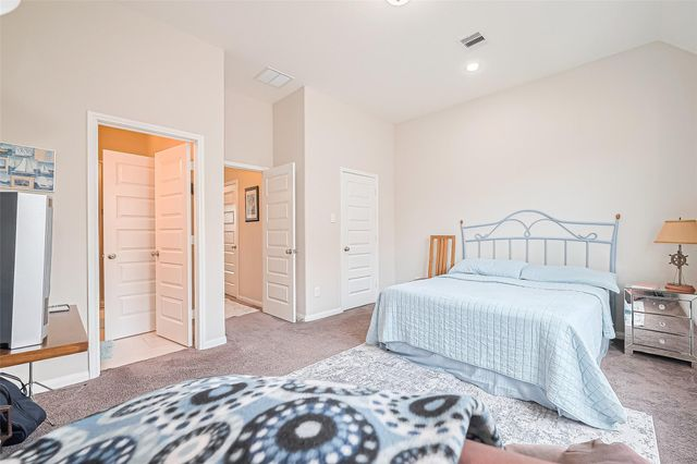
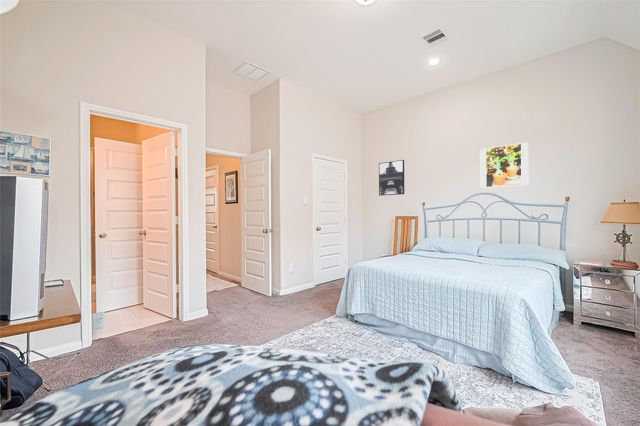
+ wall art (391, 178)
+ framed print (503, 166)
